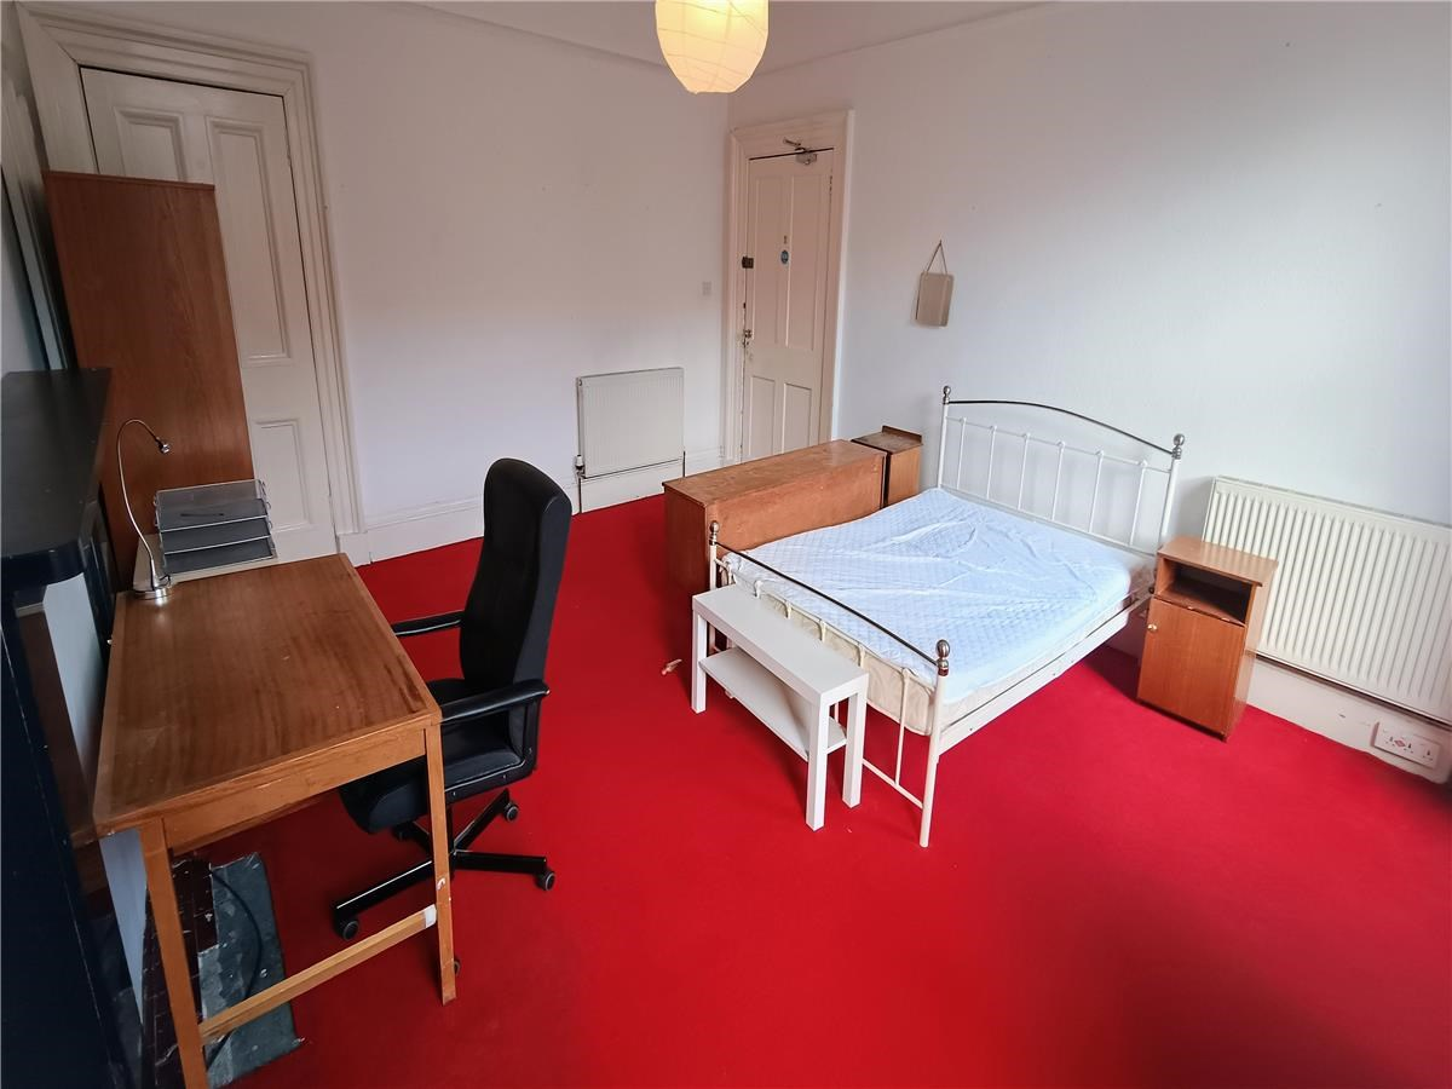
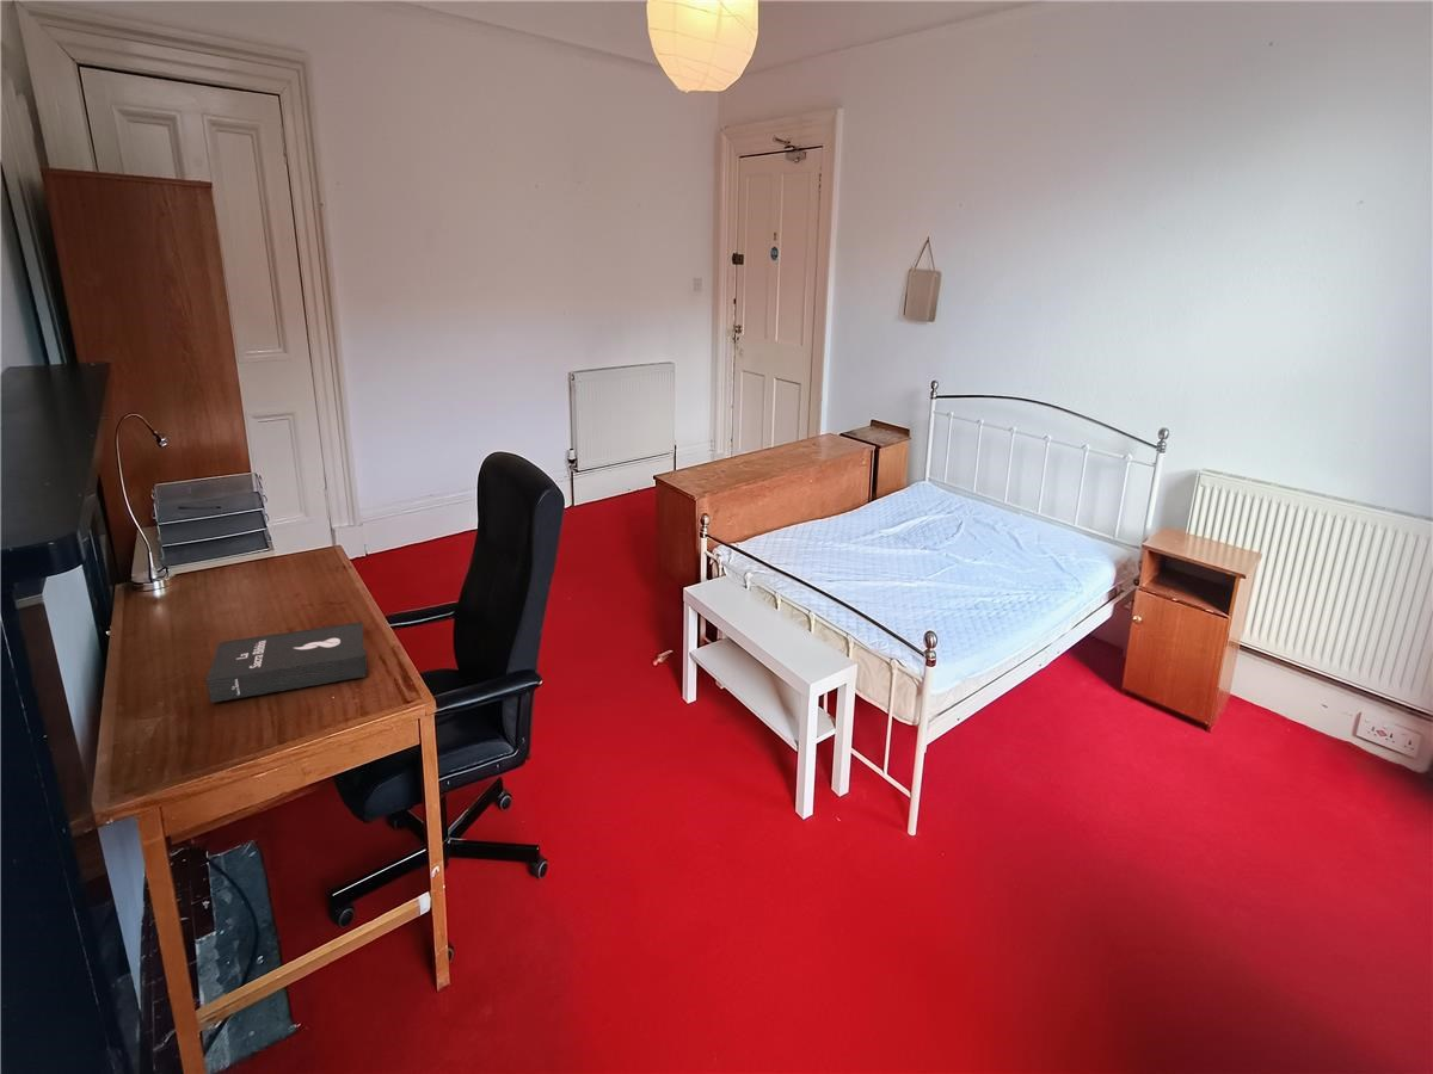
+ booklet (291, 659)
